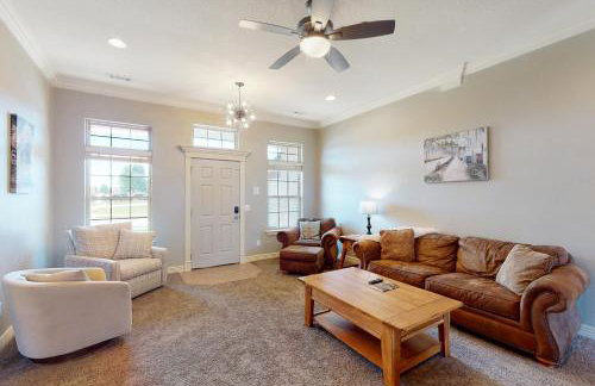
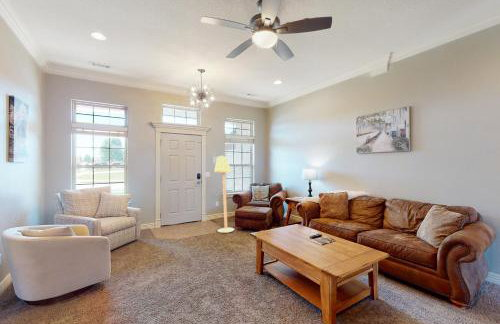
+ floor lamp (223, 192)
